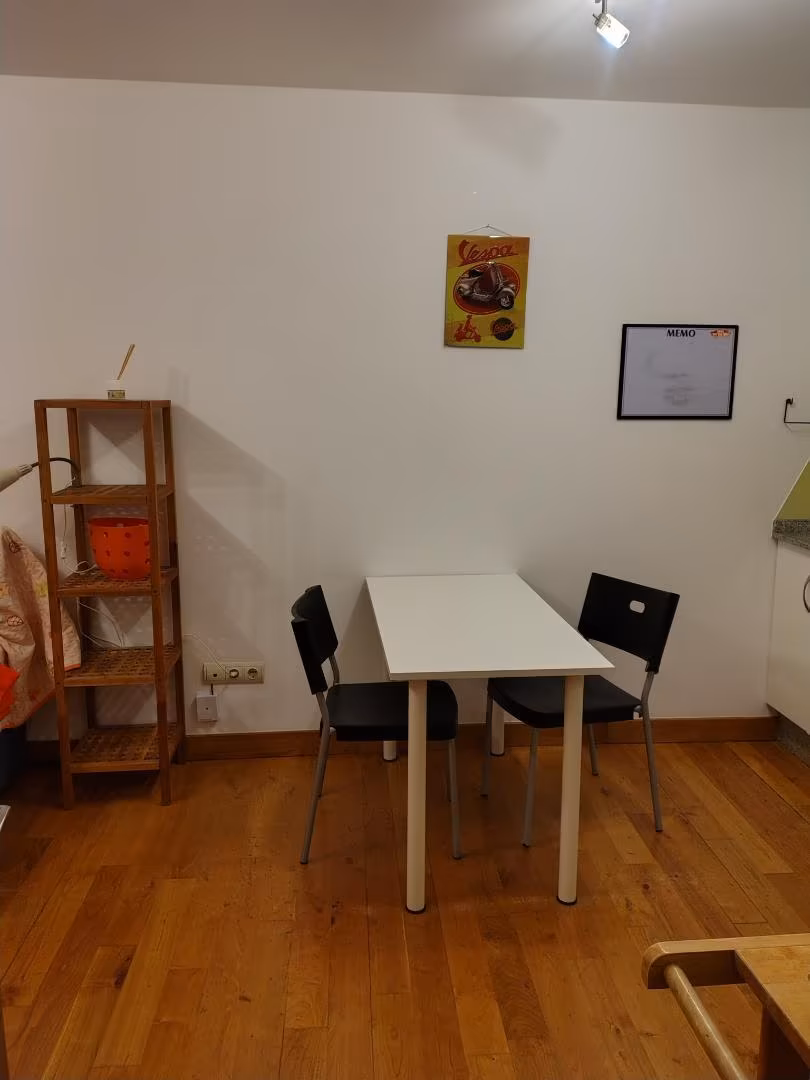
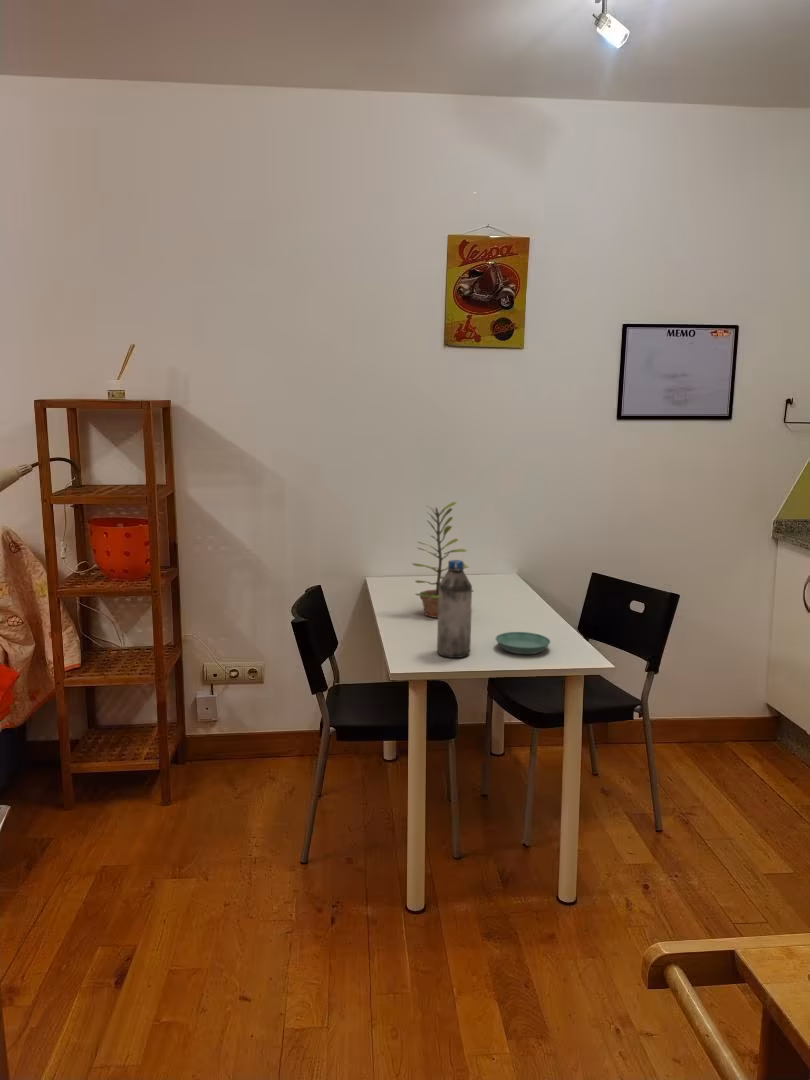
+ saucer (522, 643)
+ water bottle (454, 607)
+ plant (443, 558)
